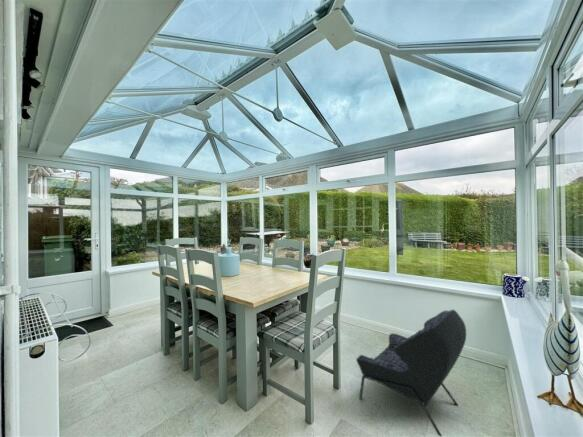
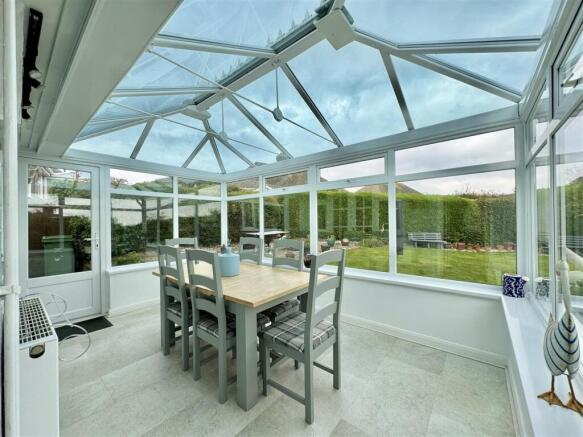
- armchair (406, 349)
